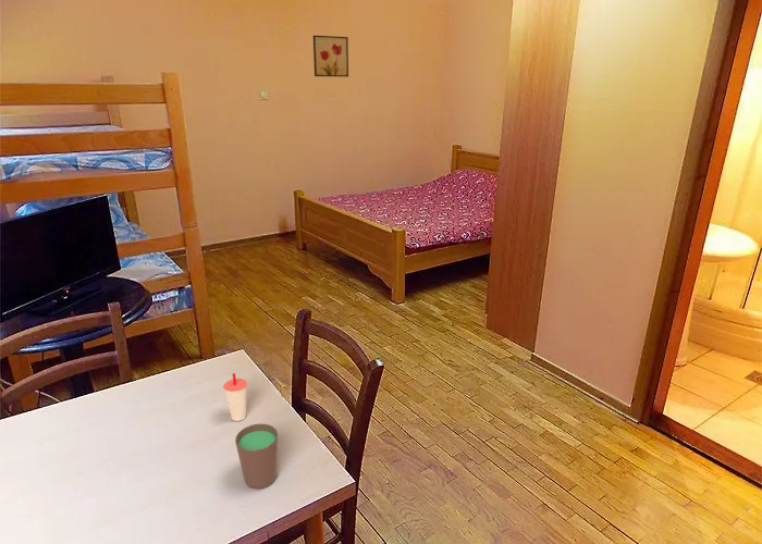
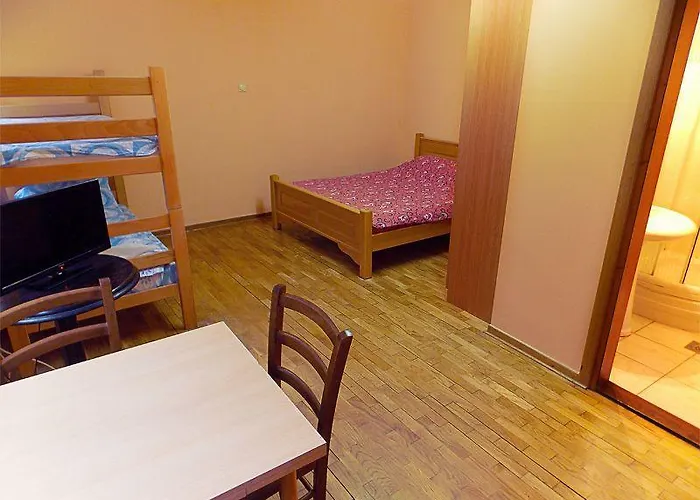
- wall art (330, 57)
- cup (236, 395)
- cup (258, 457)
